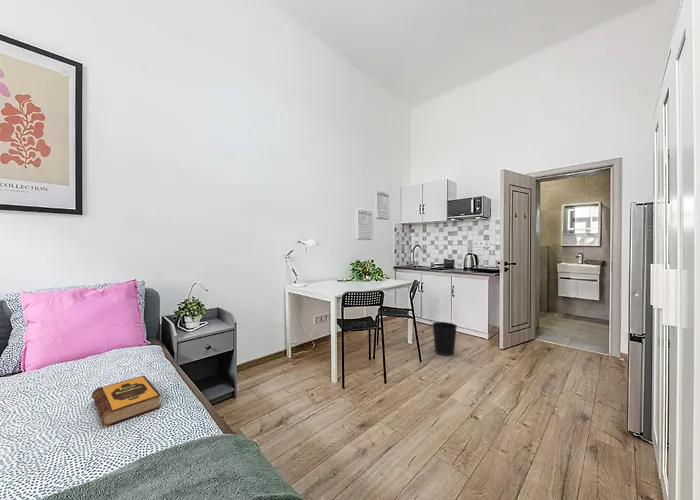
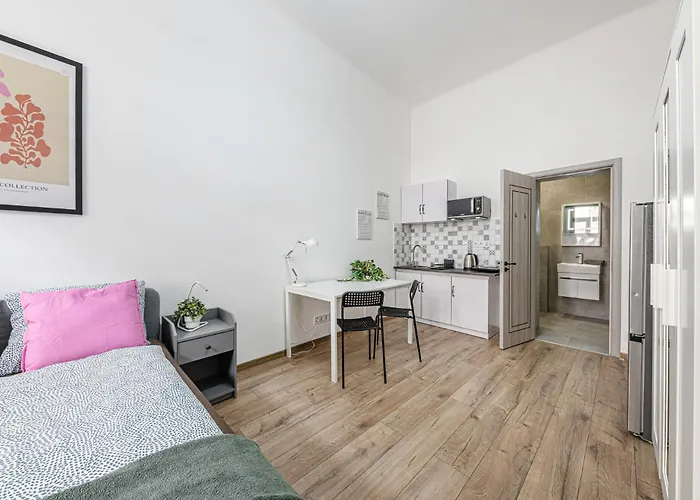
- wastebasket (444, 338)
- hardback book (125, 398)
